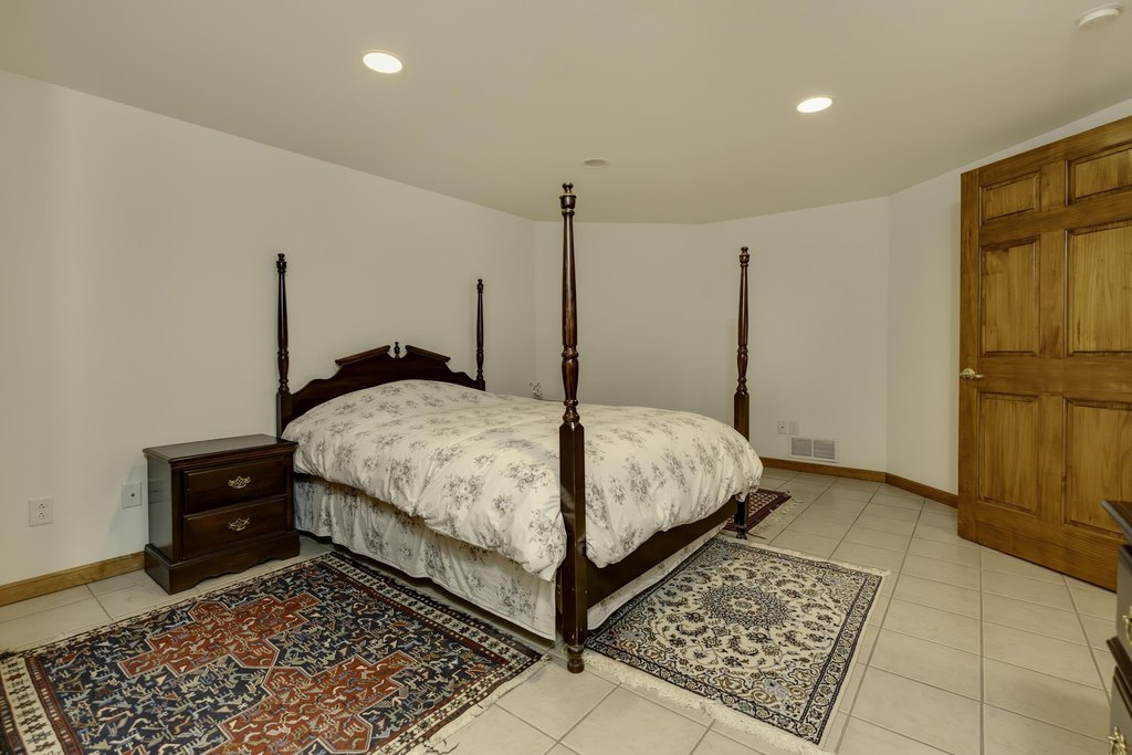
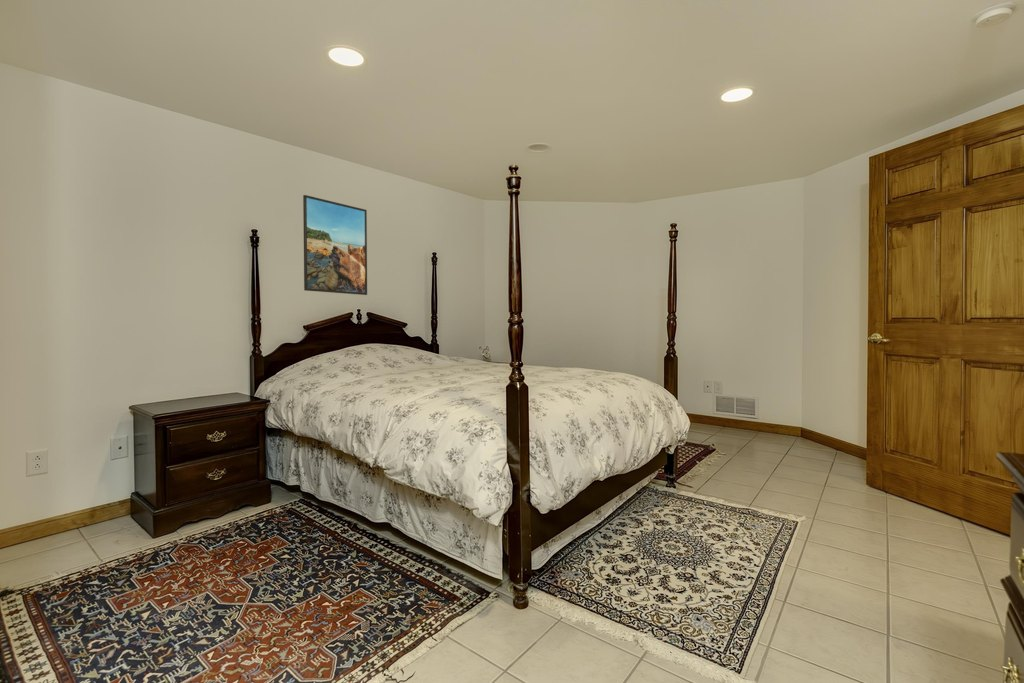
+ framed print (337, 247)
